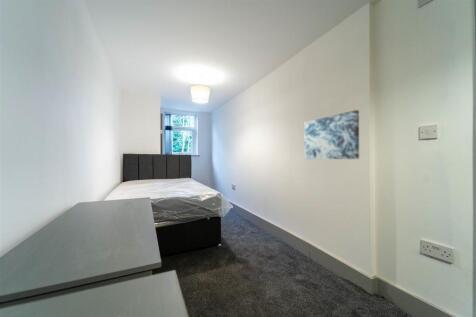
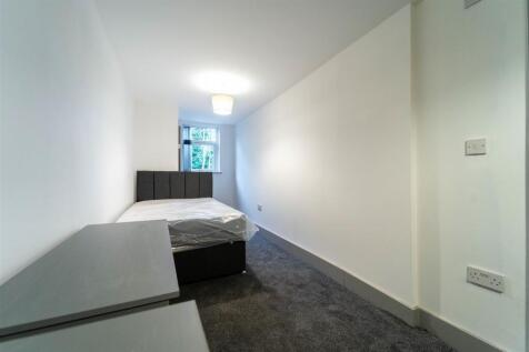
- wall art (327, 138)
